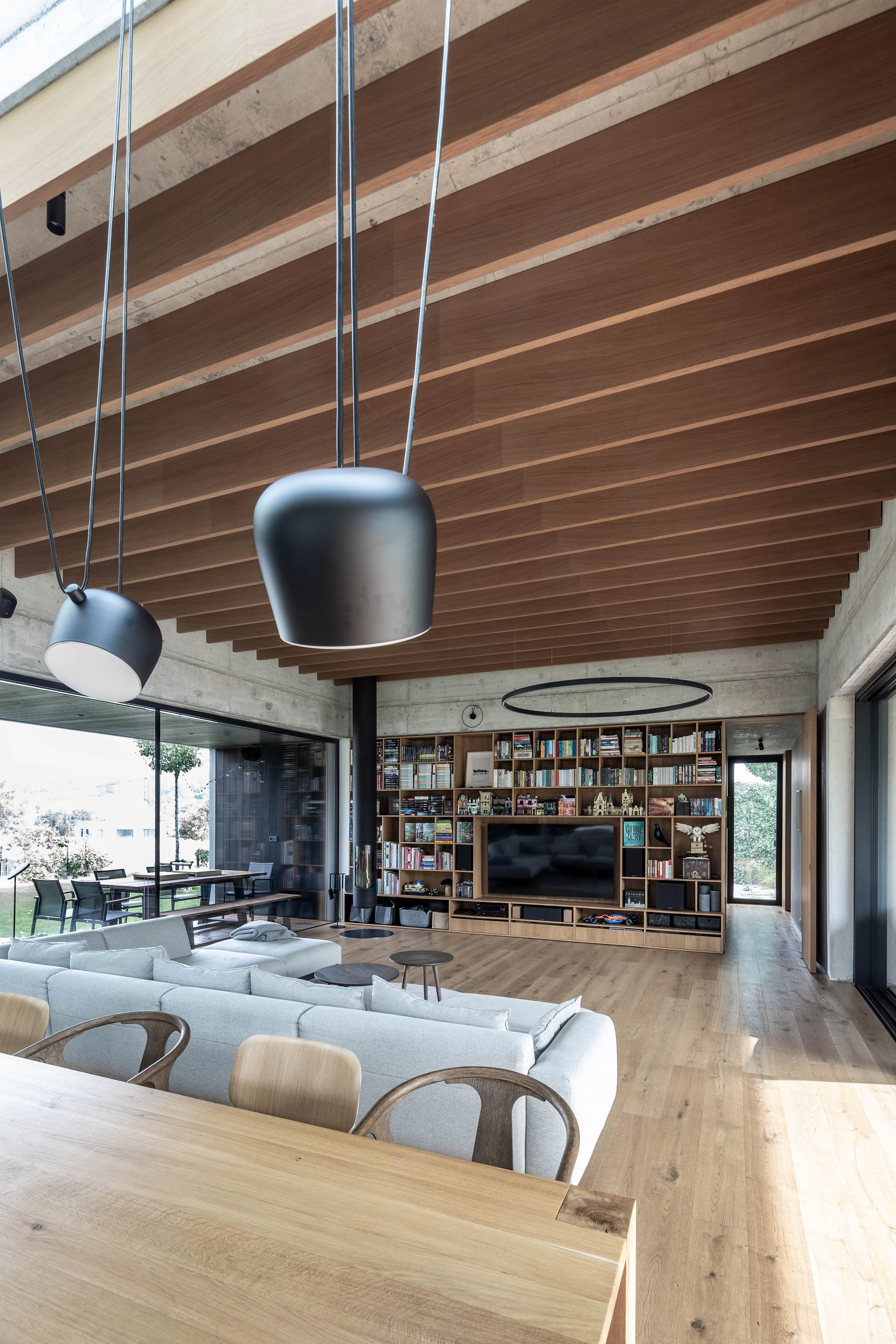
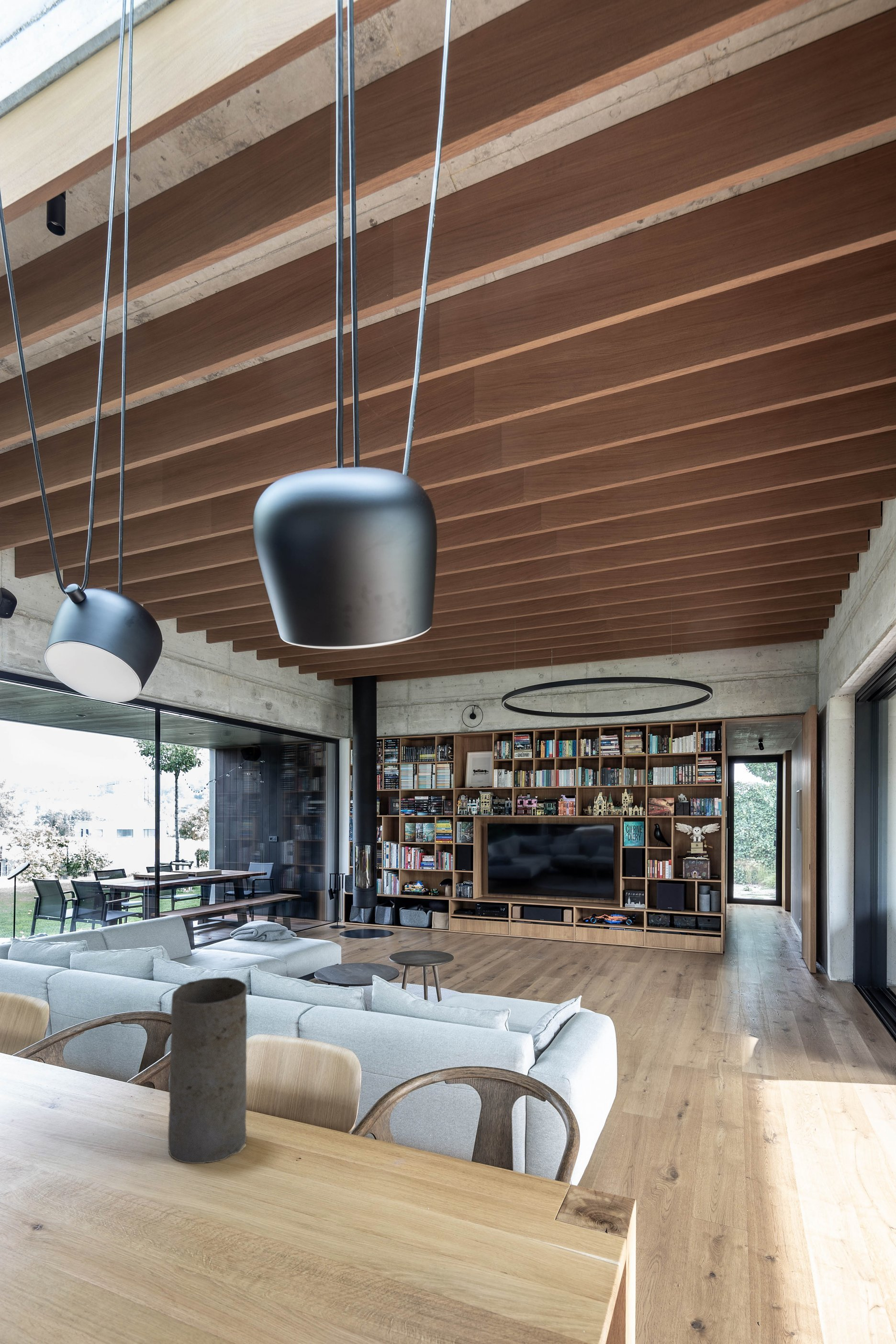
+ vase (209, 1066)
